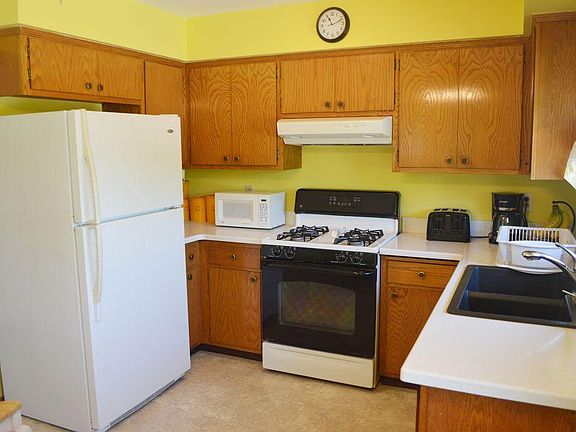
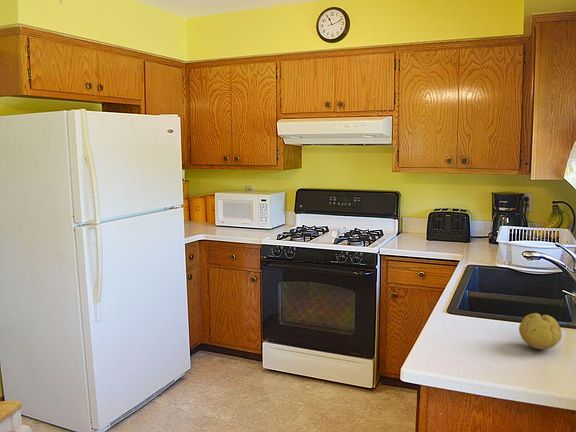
+ fruit (539, 331)
